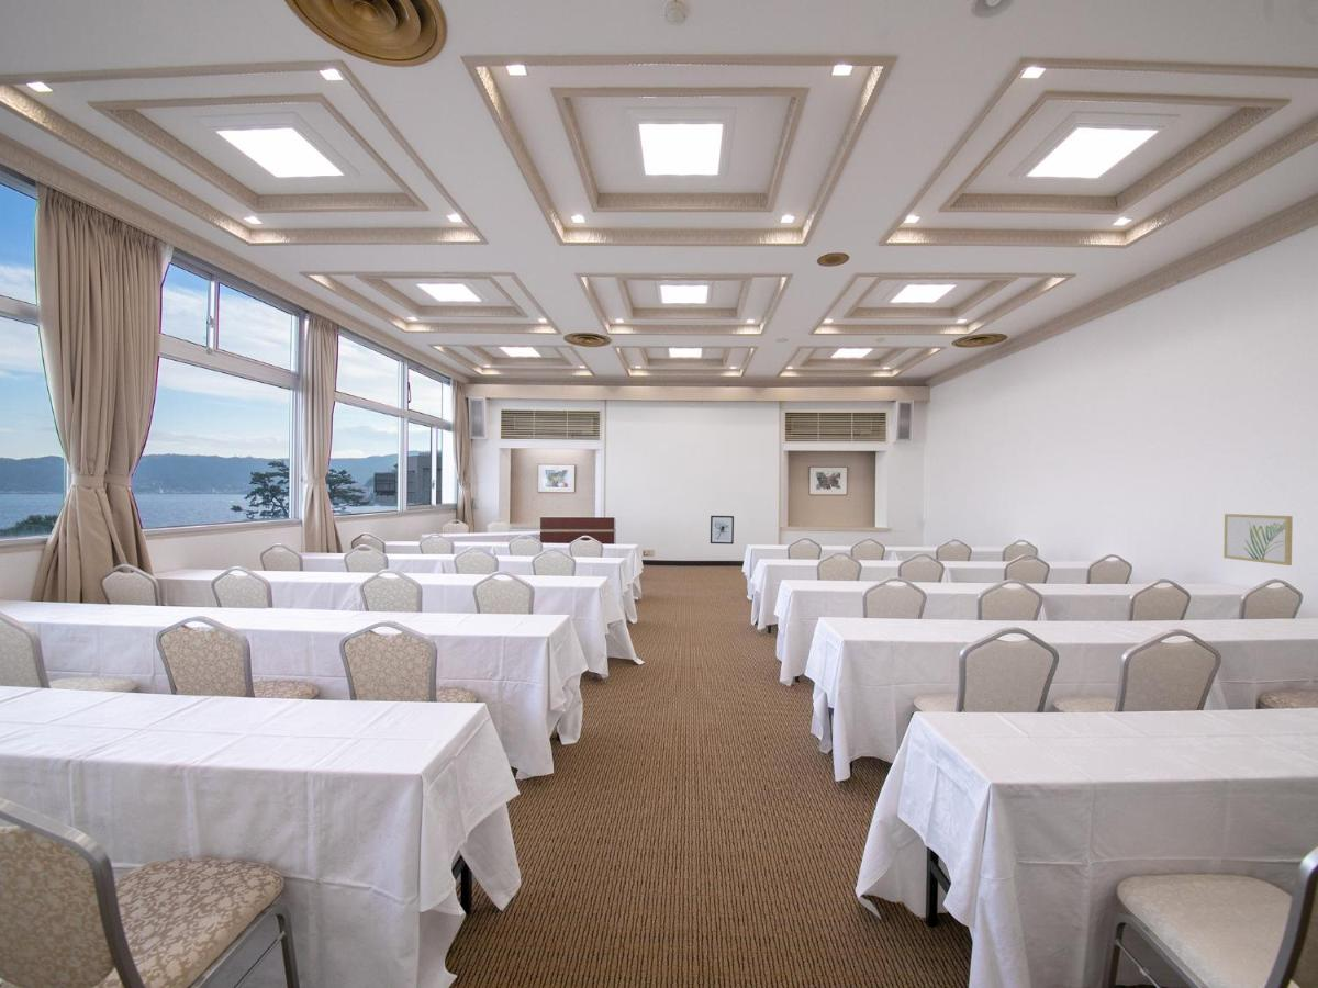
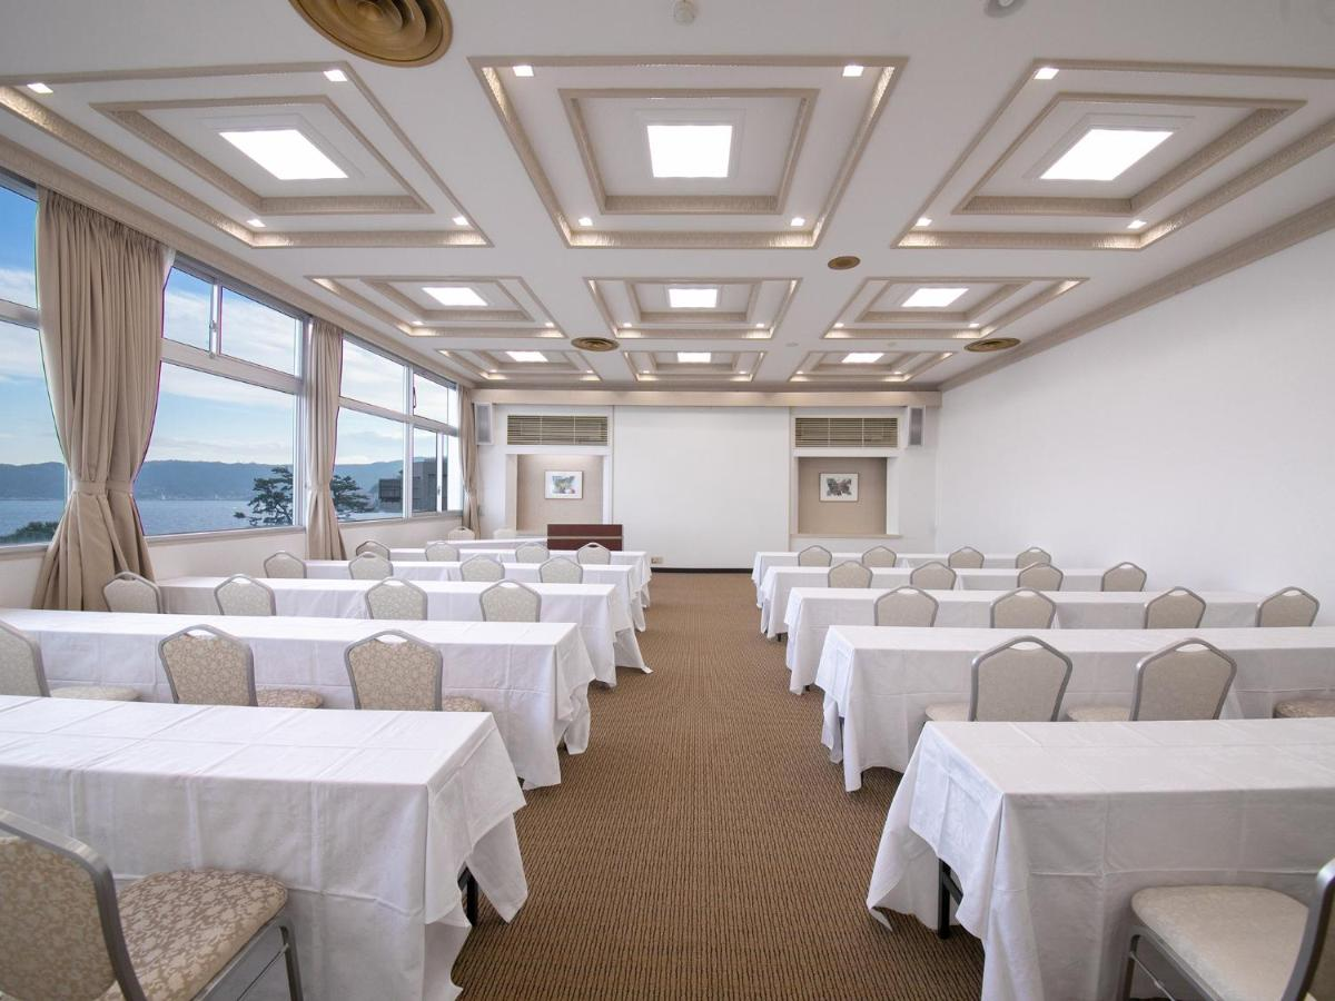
- wall art (722, 529)
- wall art (1255, 538)
